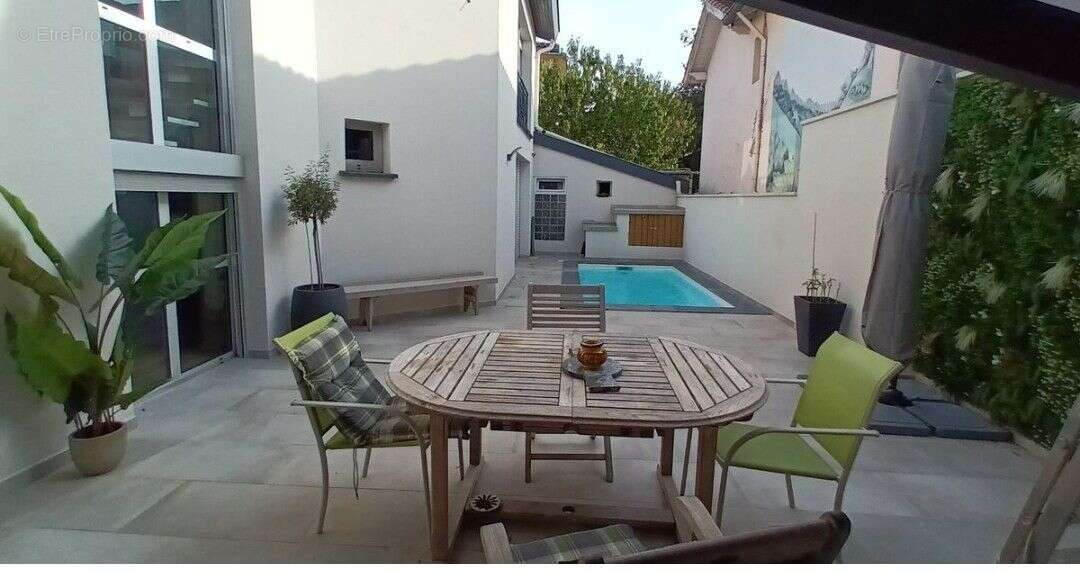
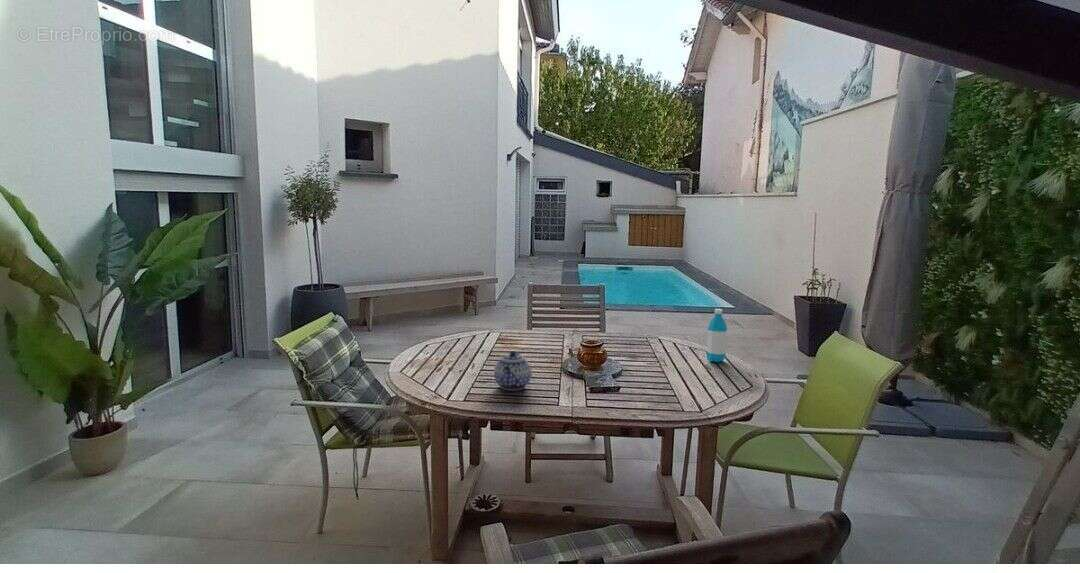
+ water bottle (717, 335)
+ teapot (512, 369)
